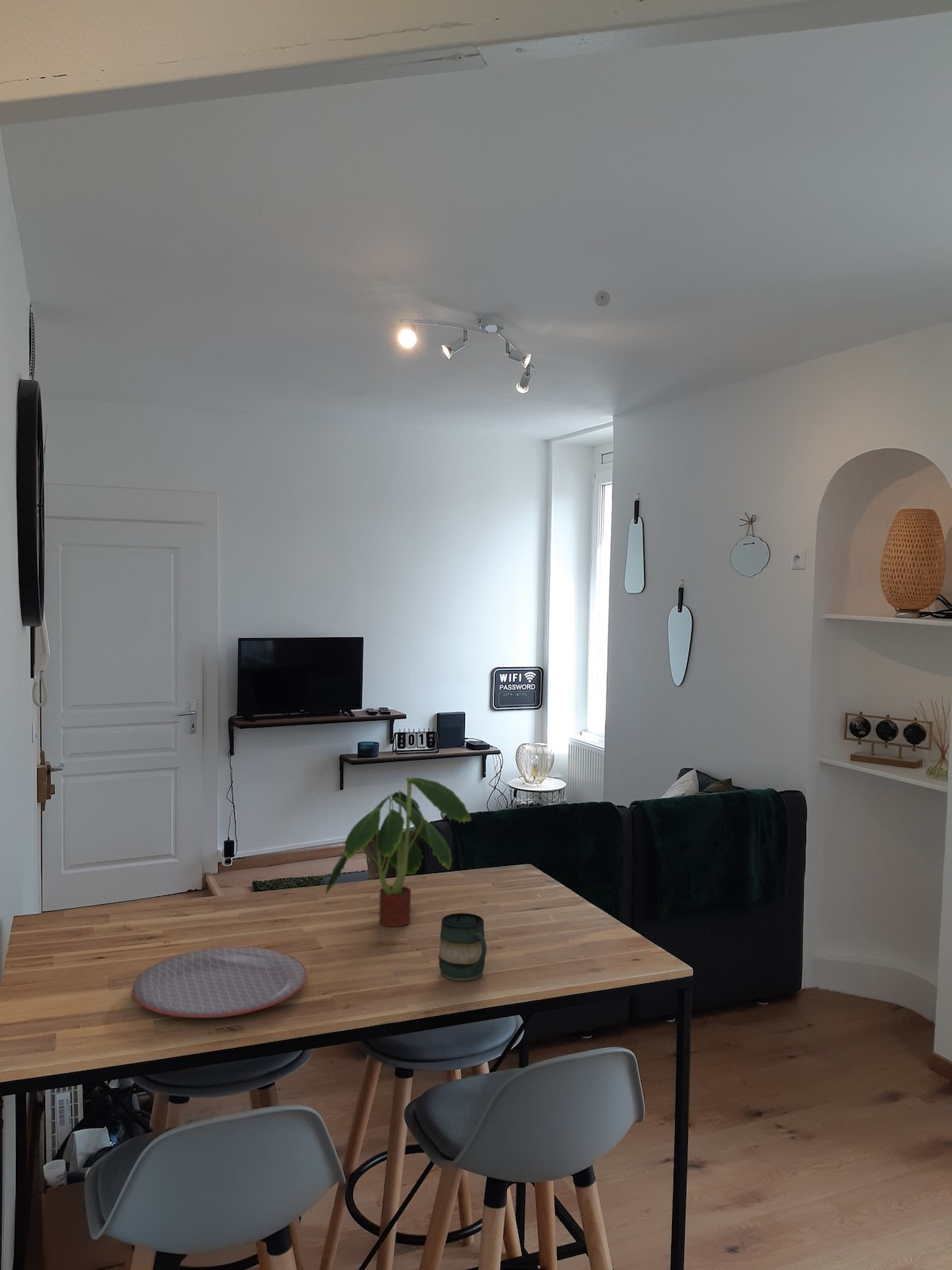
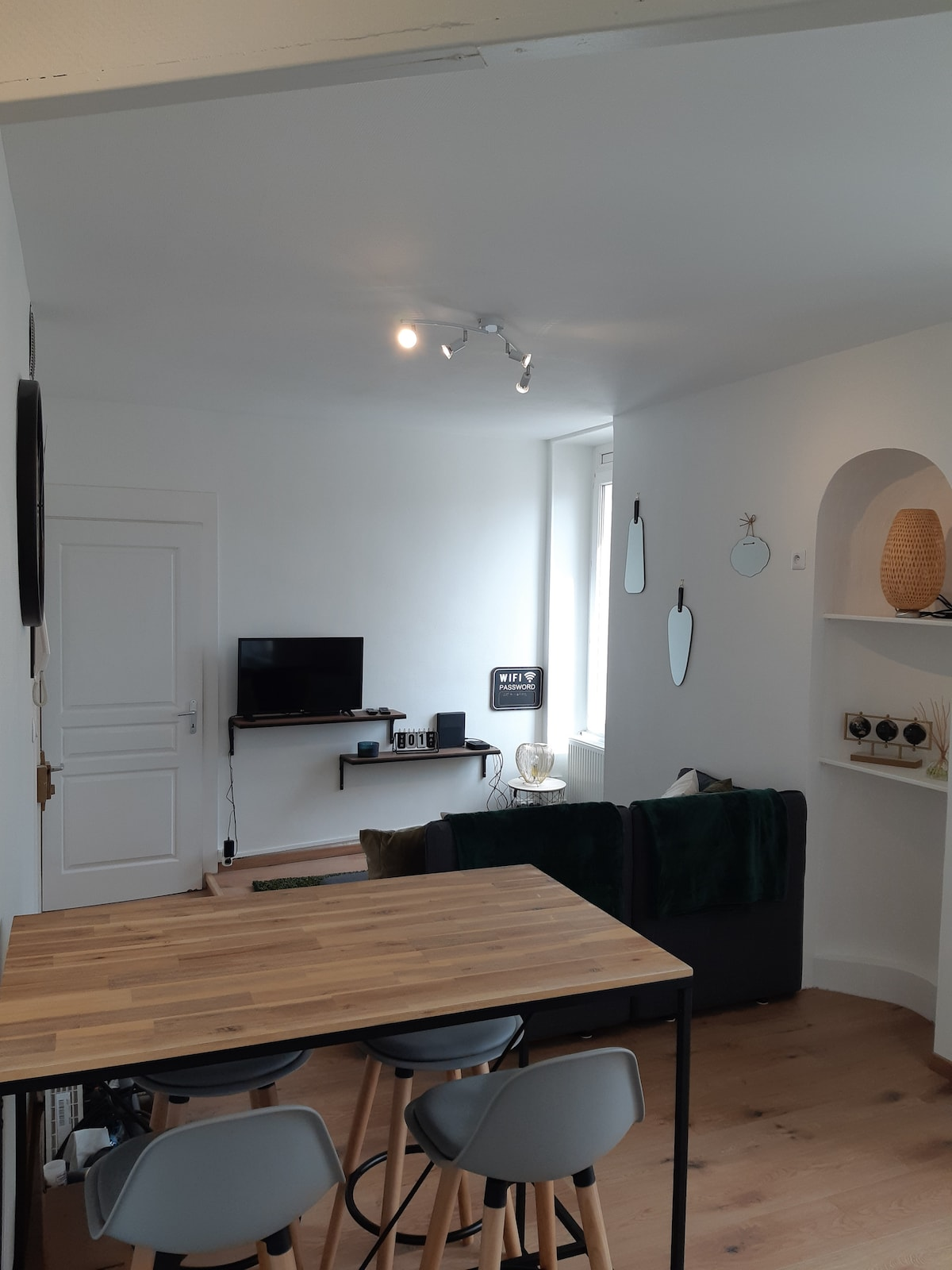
- plant (401, 845)
- mug (467, 949)
- plate (221, 984)
- smoke detector (602, 298)
